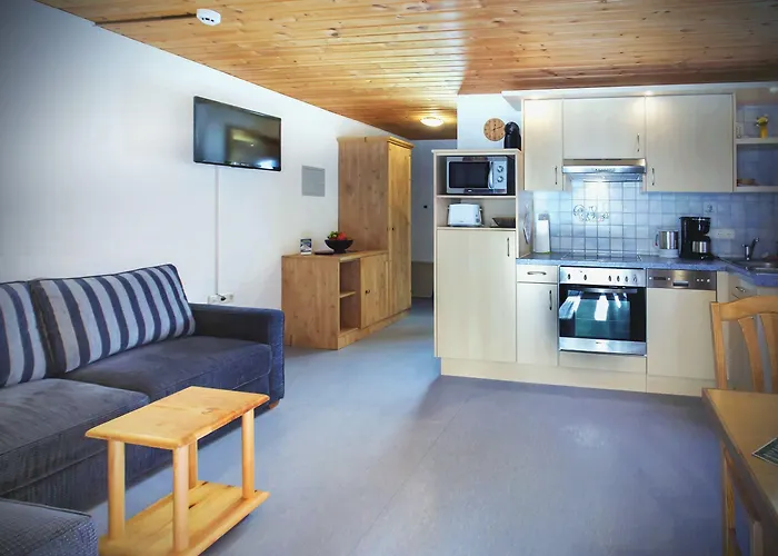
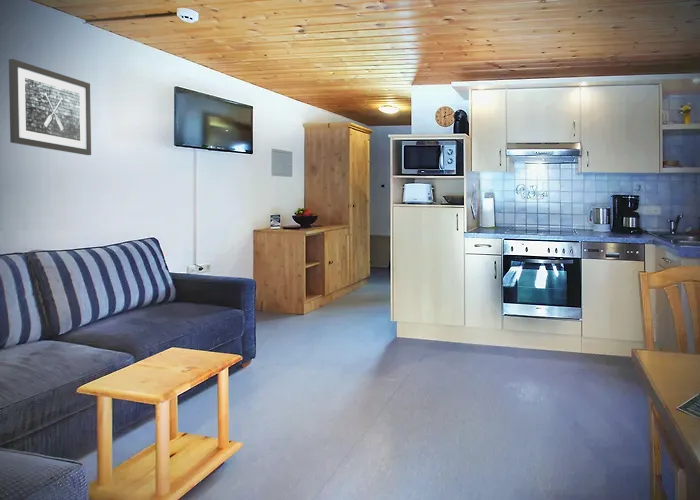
+ wall art (53, 110)
